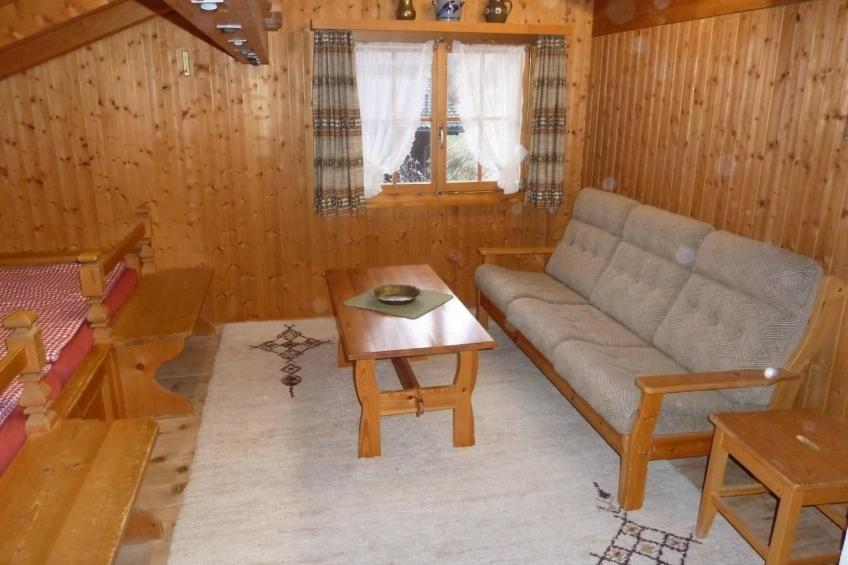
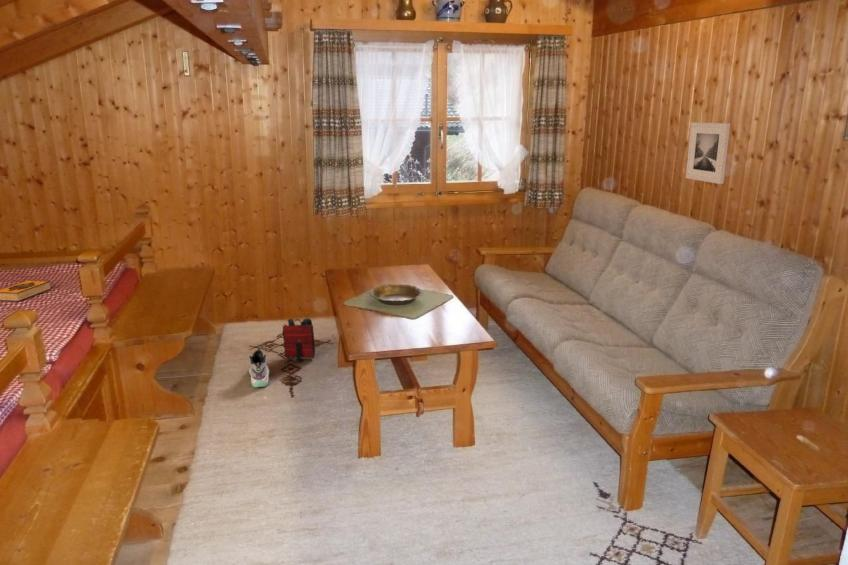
+ sneaker (259, 361)
+ hardback book (20, 290)
+ backpack (300, 336)
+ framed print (706, 152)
